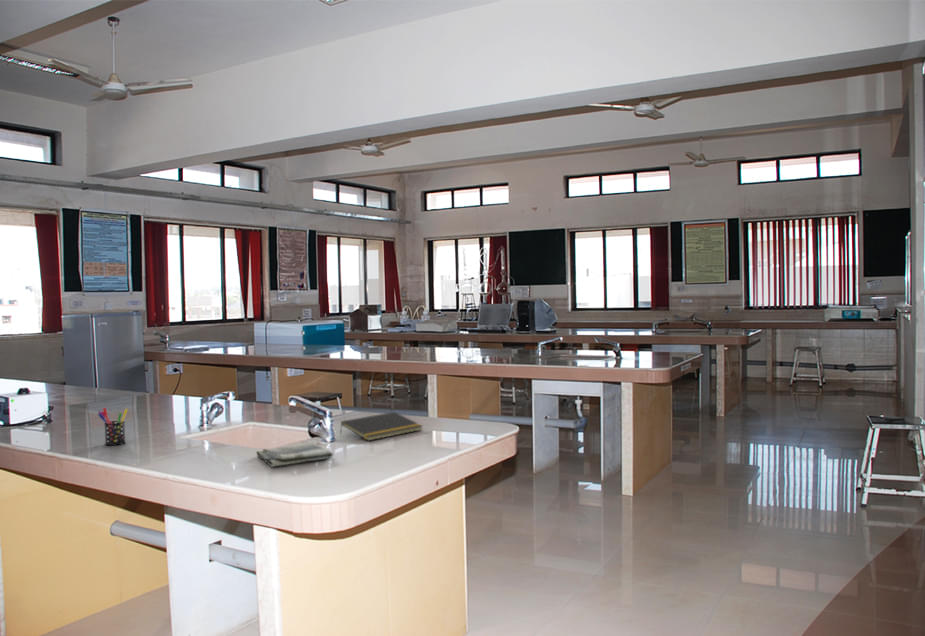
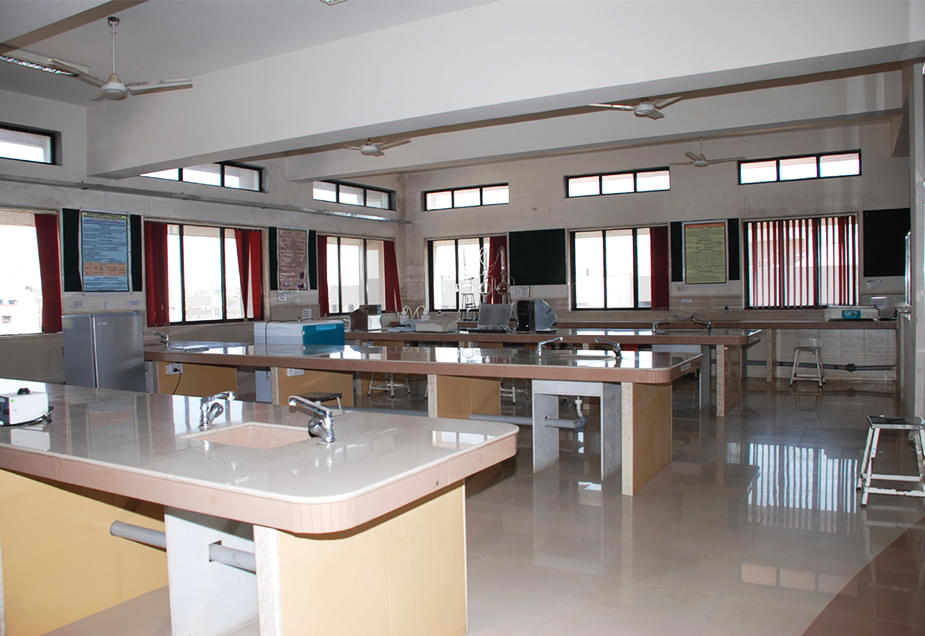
- pen holder (114, 425)
- dish towel (293, 452)
- notepad (382, 425)
